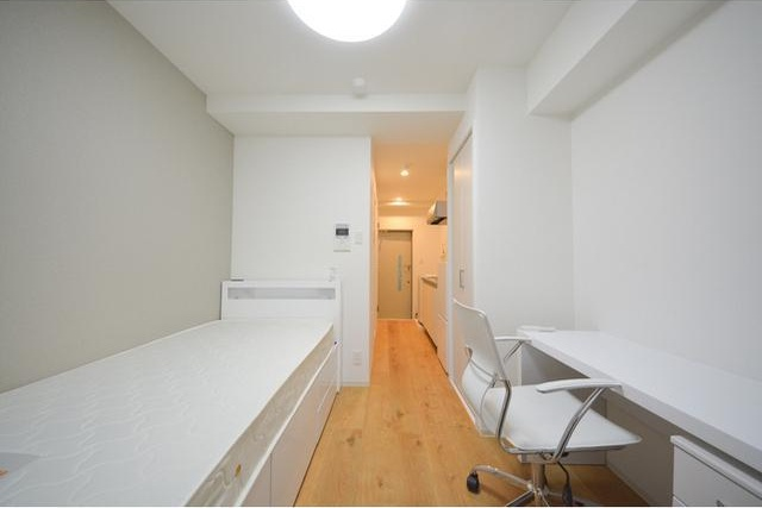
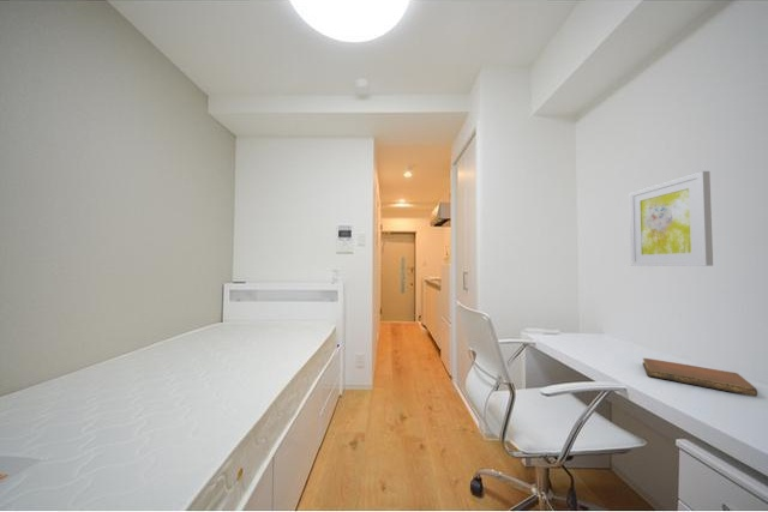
+ wall art (665, 224)
+ notebook (691, 374)
